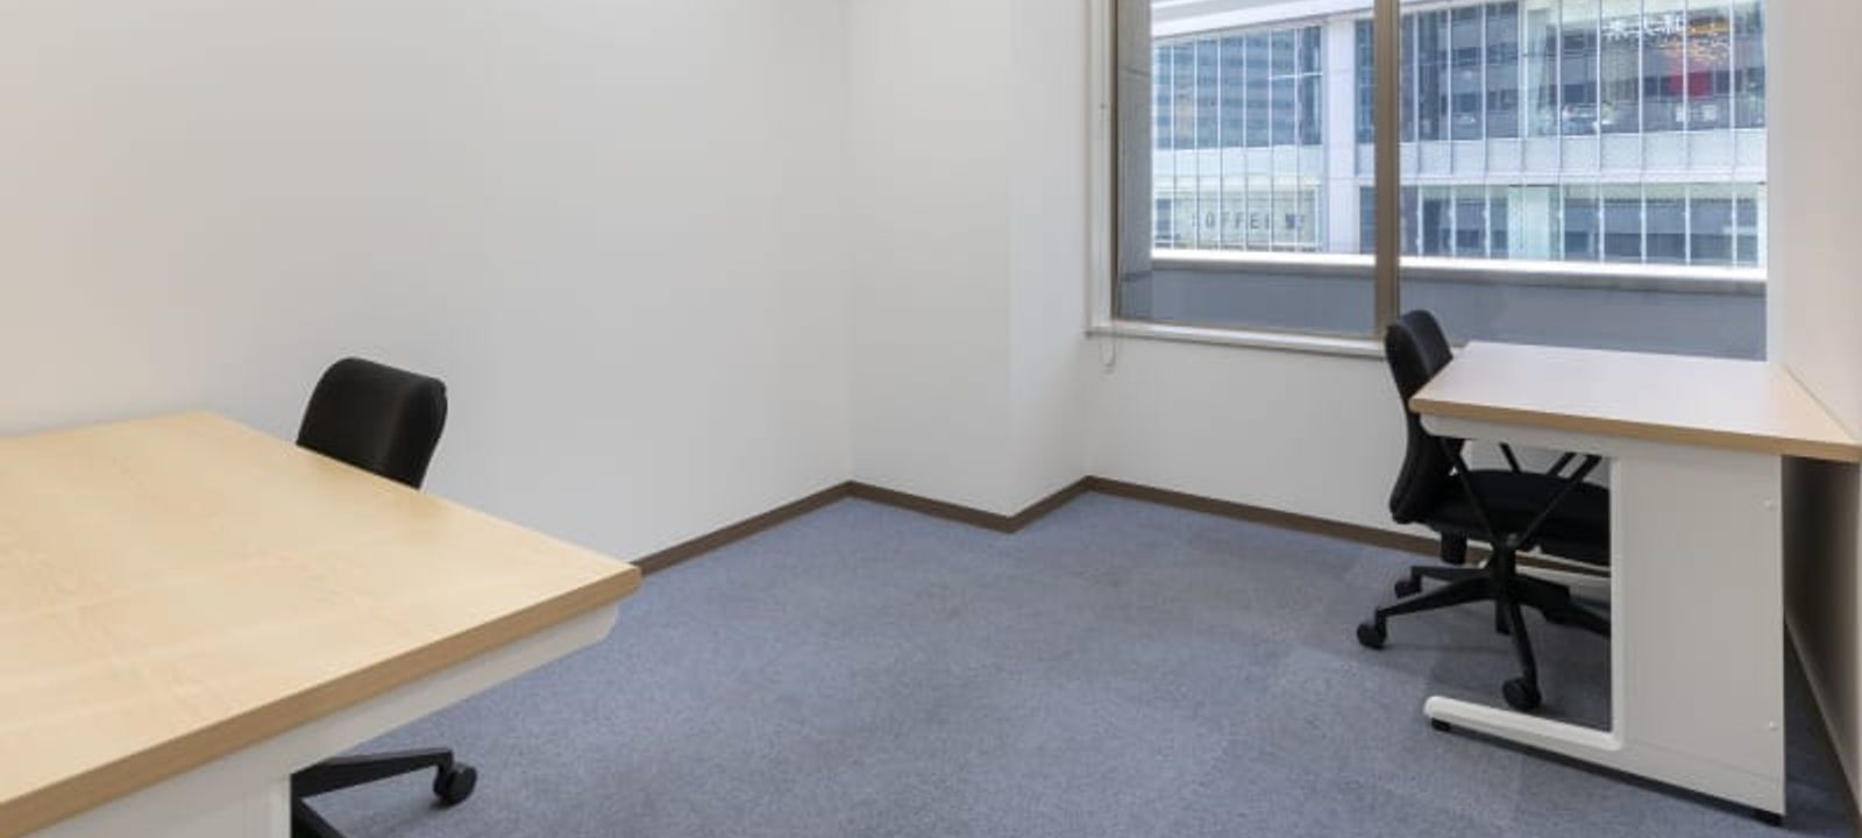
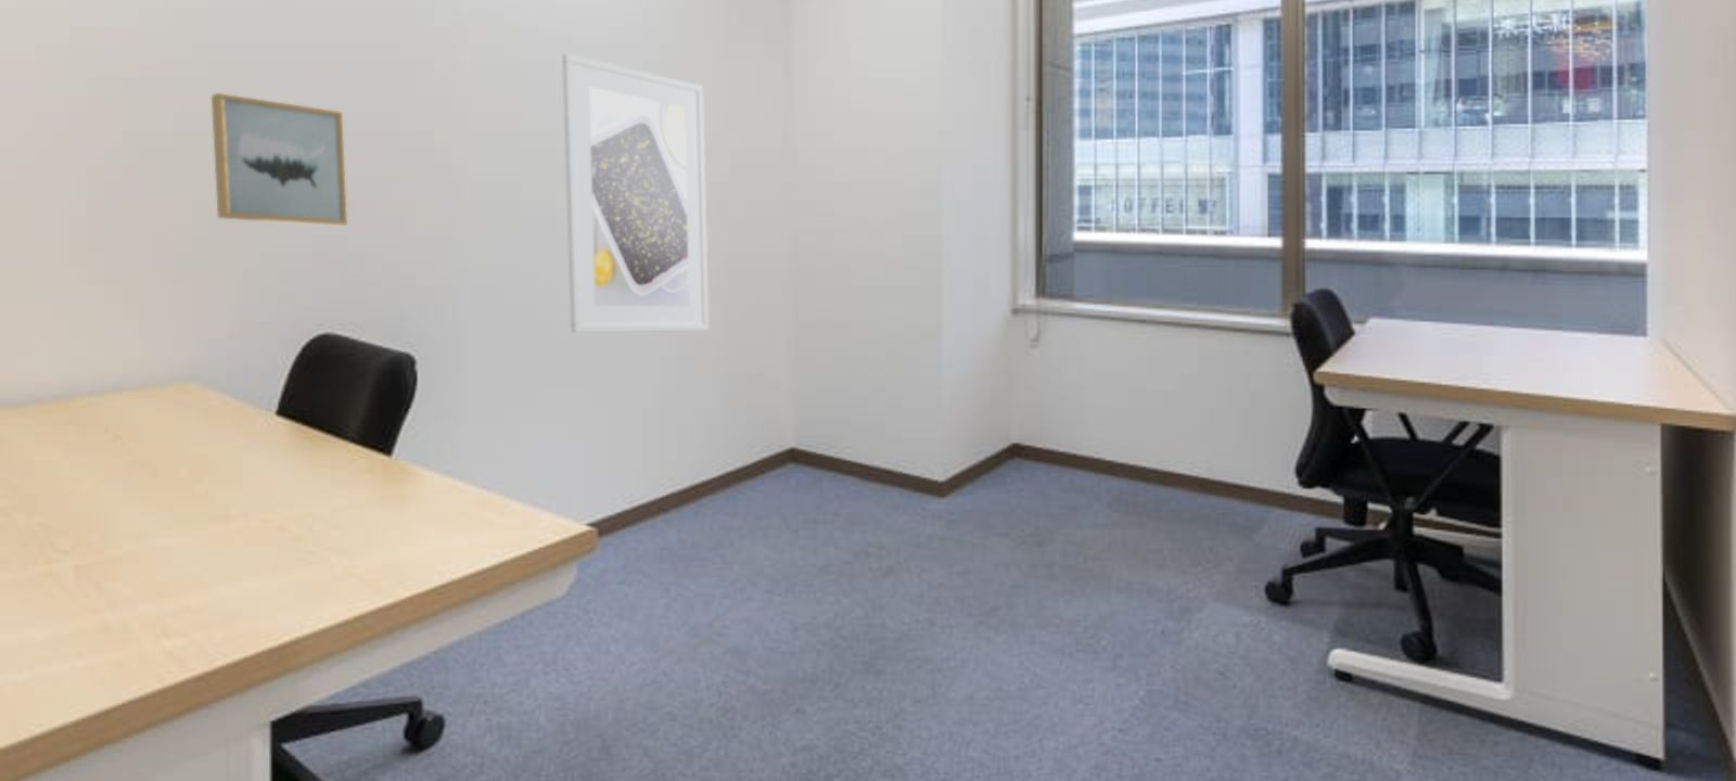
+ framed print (640, 201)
+ wall art (282, 163)
